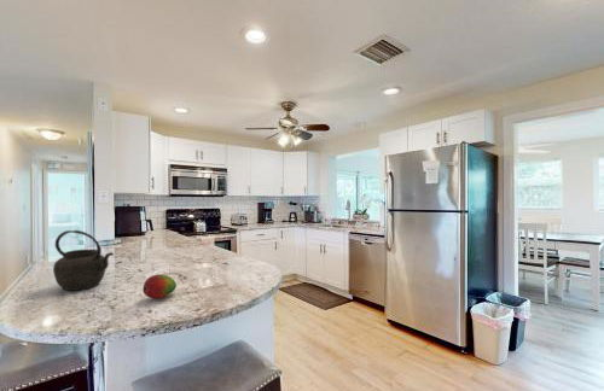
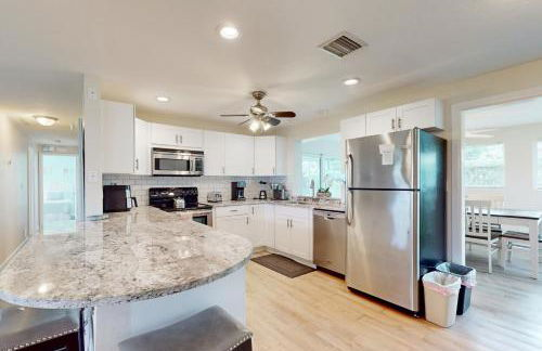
- fruit (159, 285)
- kettle (85, 257)
